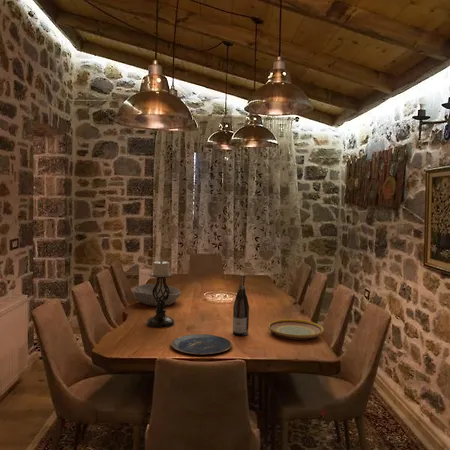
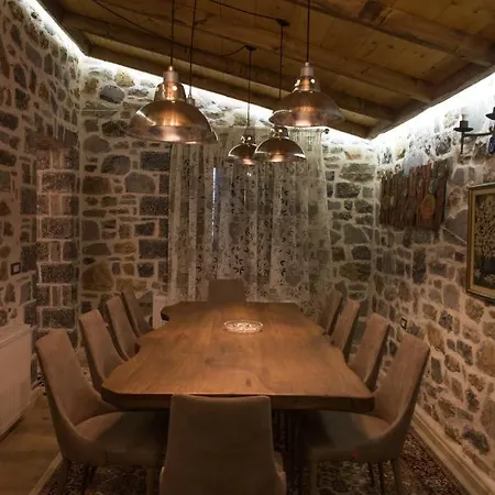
- candle holder (161, 292)
- plate (201, 344)
- bowl (158, 295)
- wine bottle (241, 304)
- plate (295, 330)
